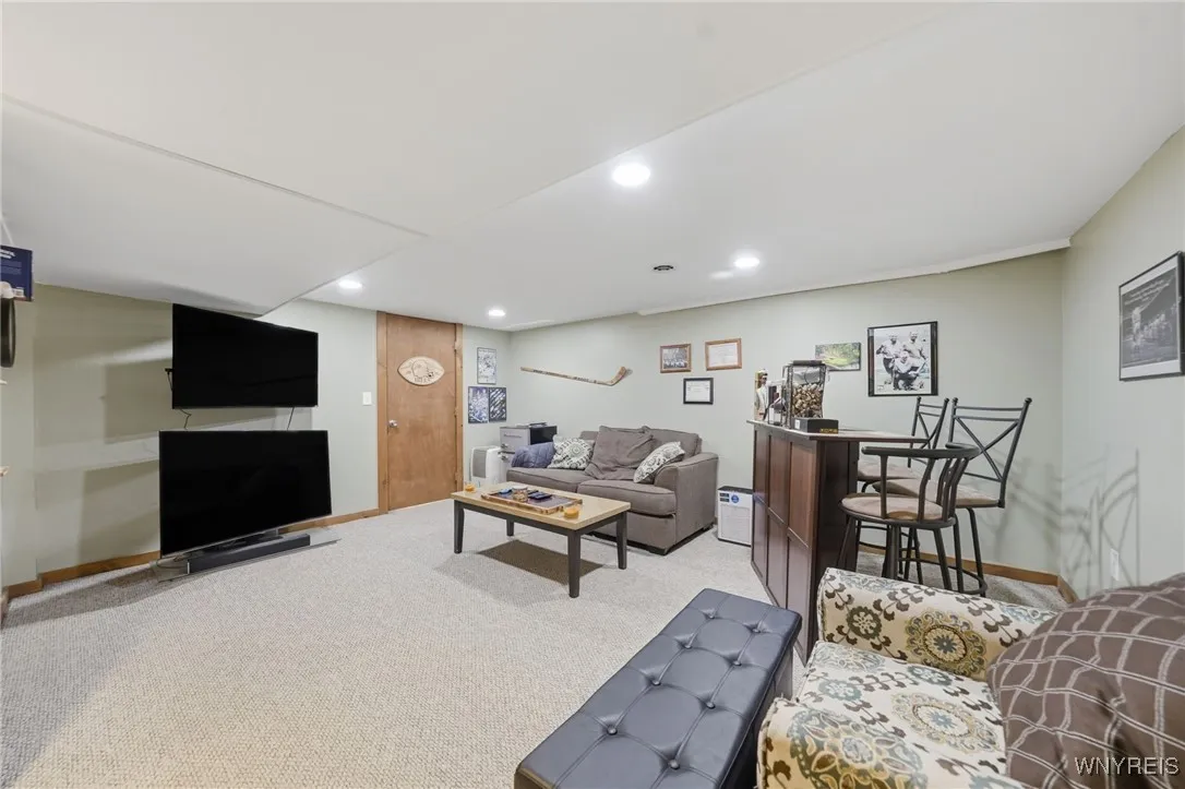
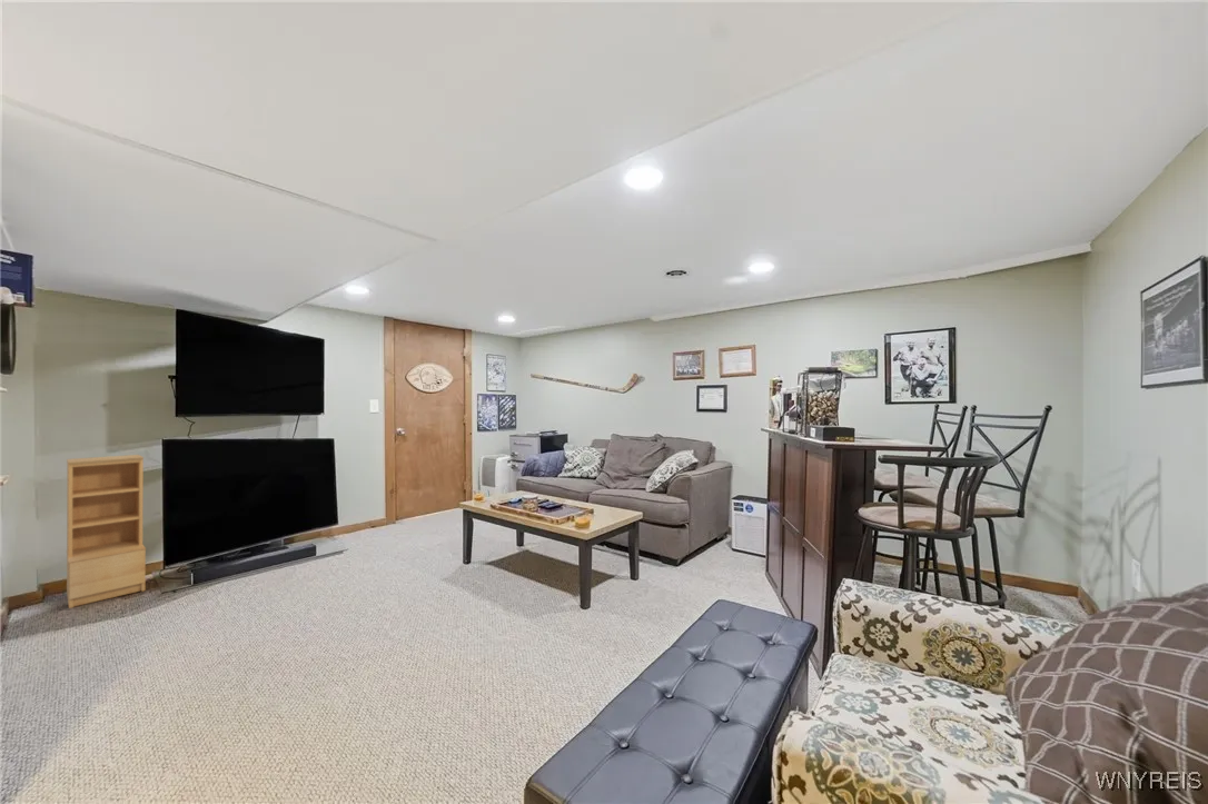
+ bookshelf (106, 525)
